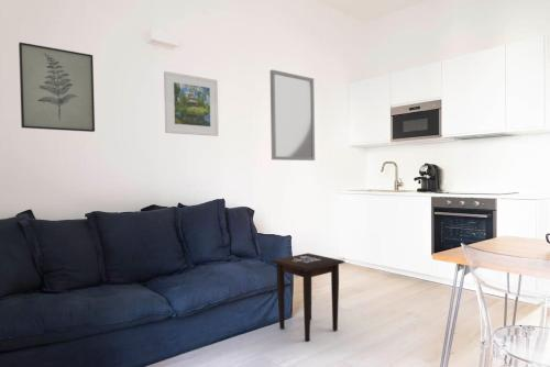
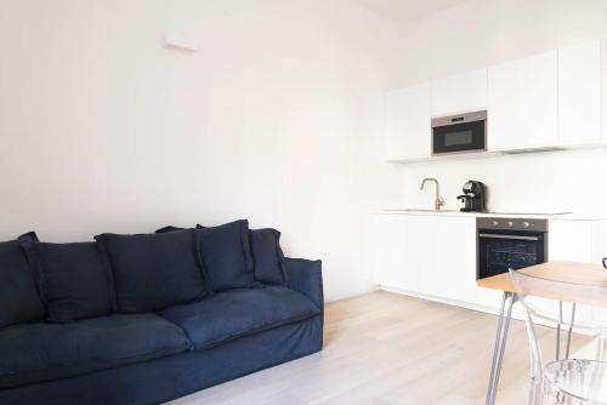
- home mirror (293, 116)
- wall art (58, 89)
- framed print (191, 104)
- side table (307, 293)
